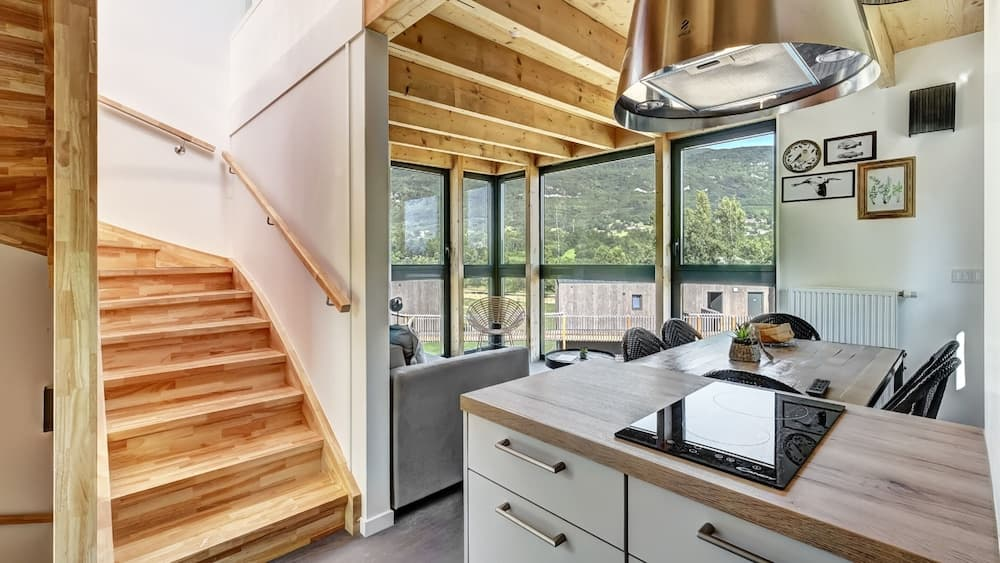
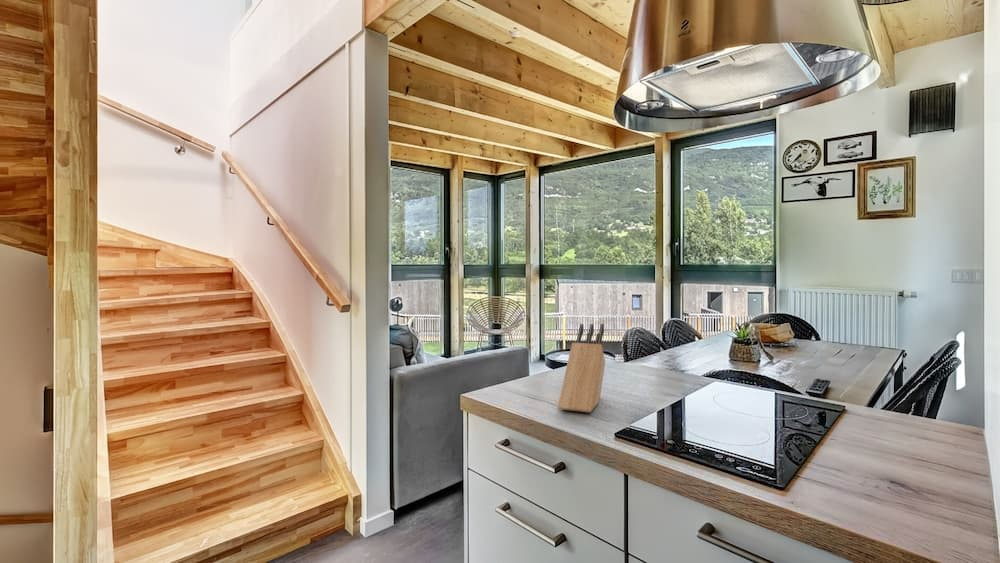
+ knife block (584, 363)
